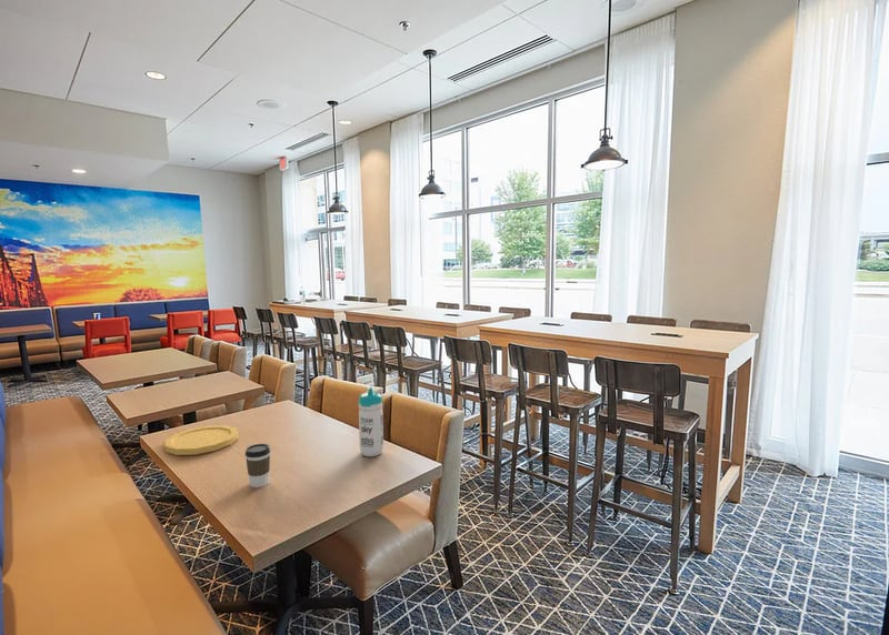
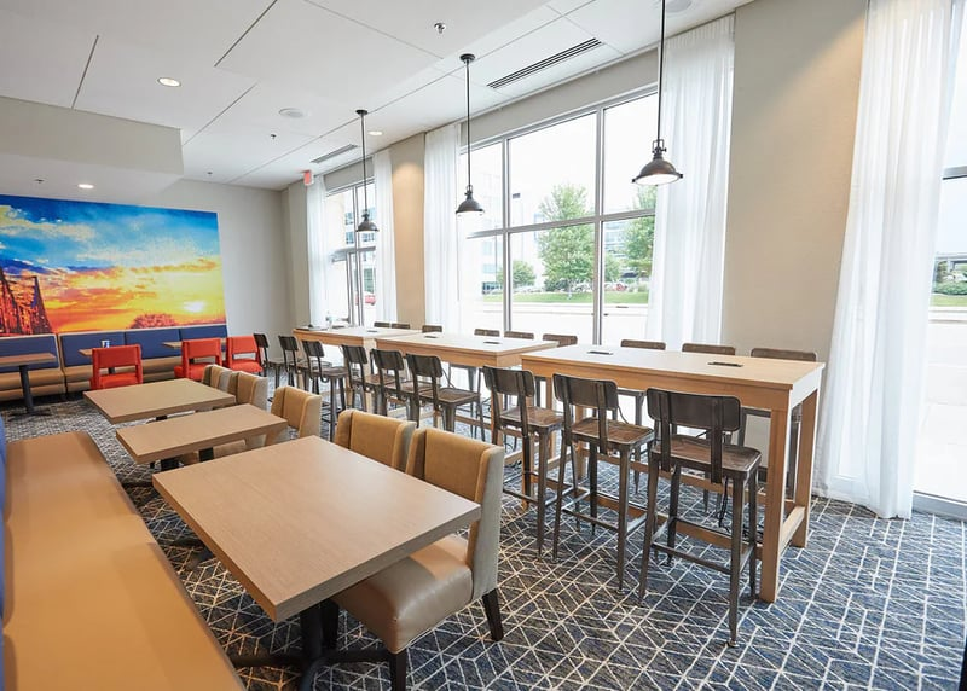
- water bottle (370, 420)
- plate (202, 439)
- coffee cup (258, 465)
